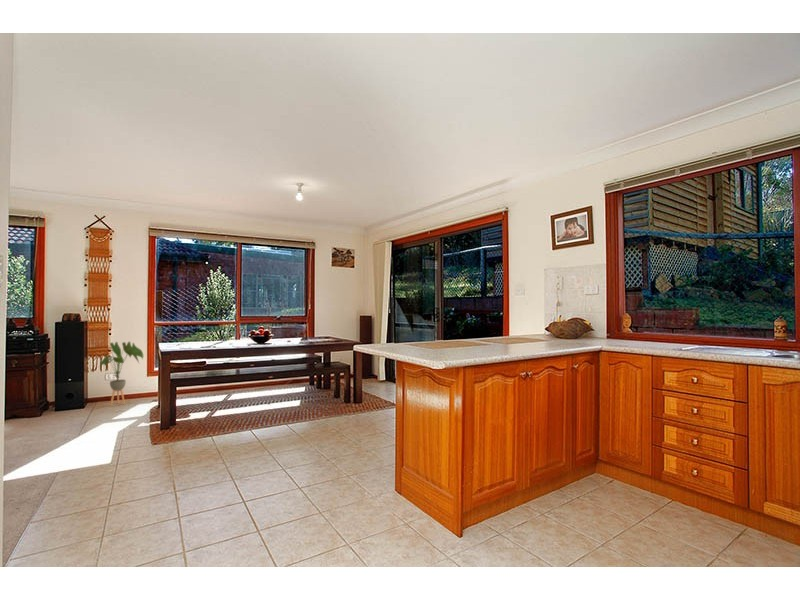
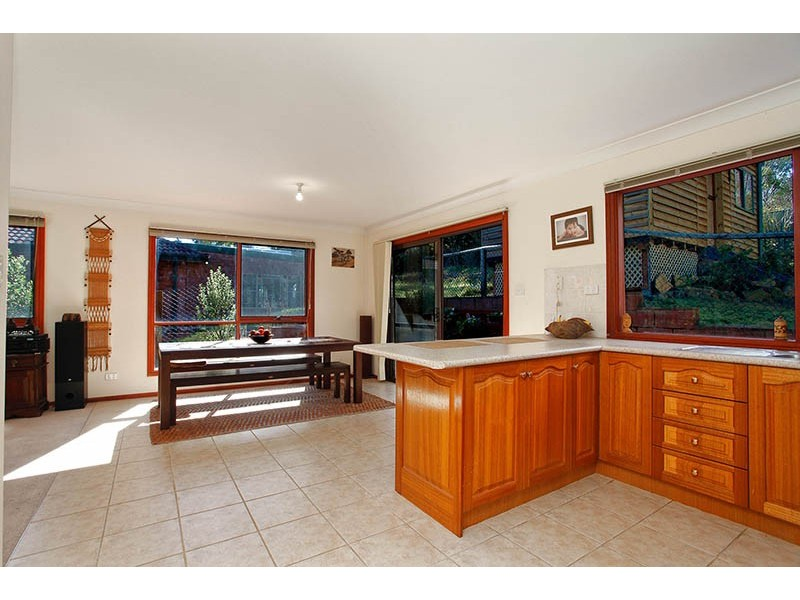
- house plant (120, 372)
